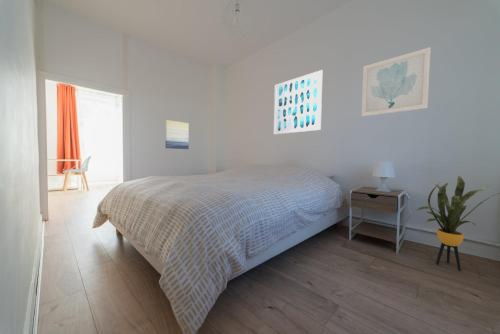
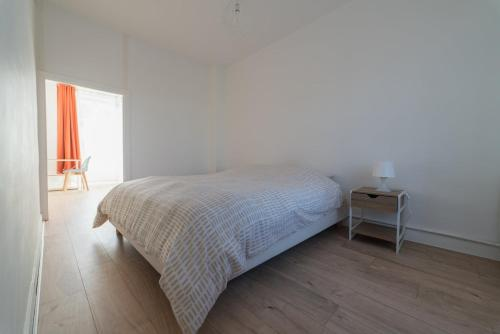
- house plant (456, 221)
- wall art (392, 85)
- wall art (177, 135)
- wall art (295, 105)
